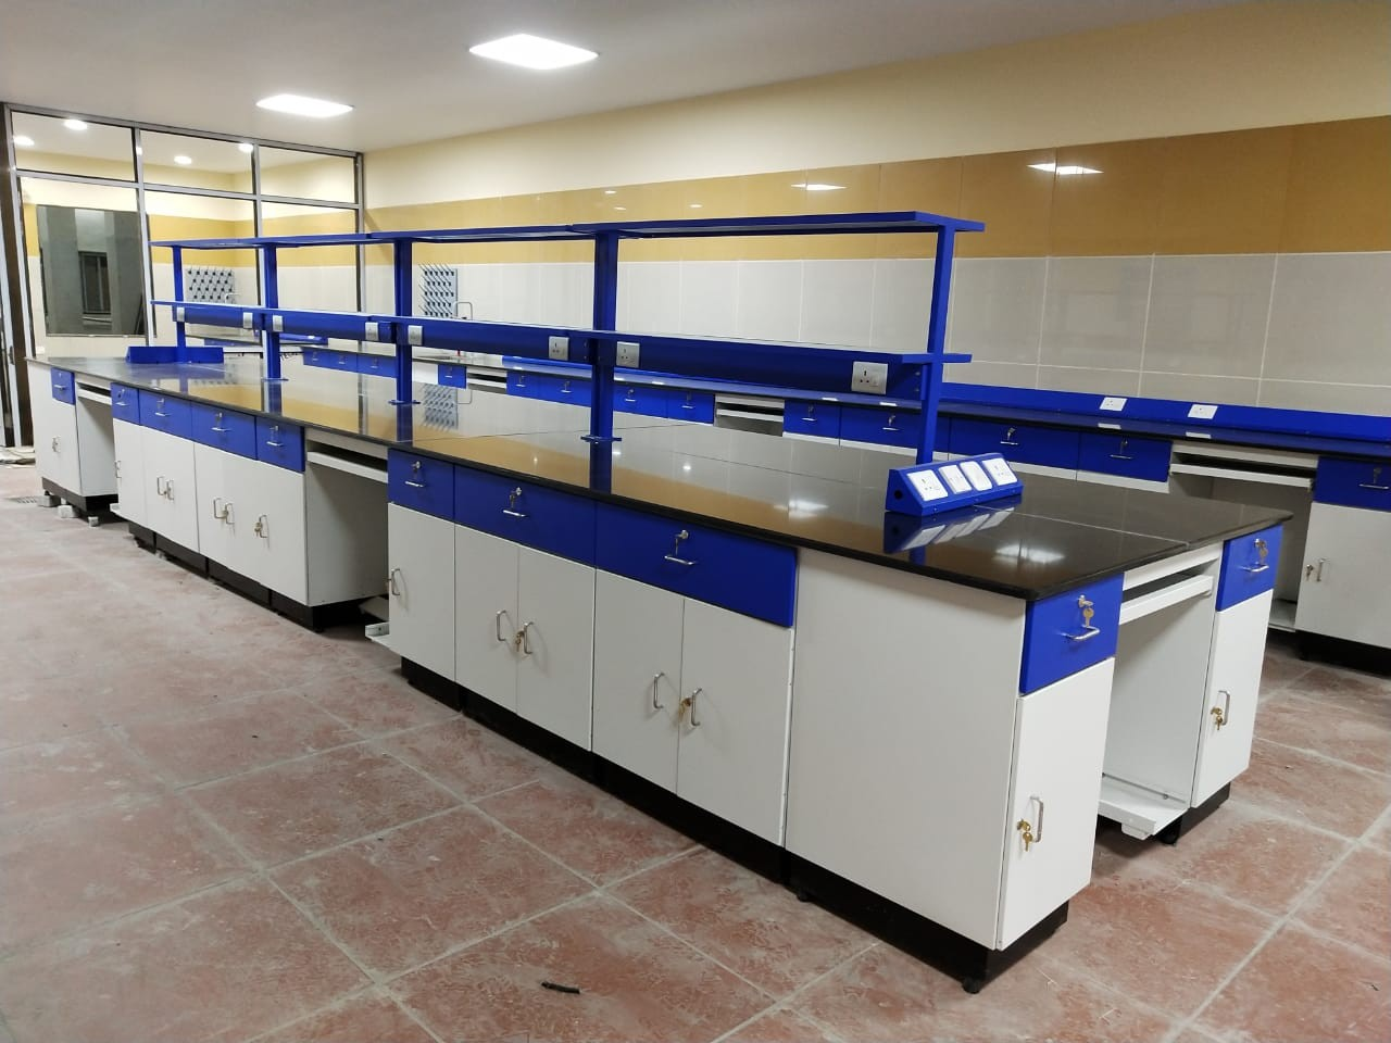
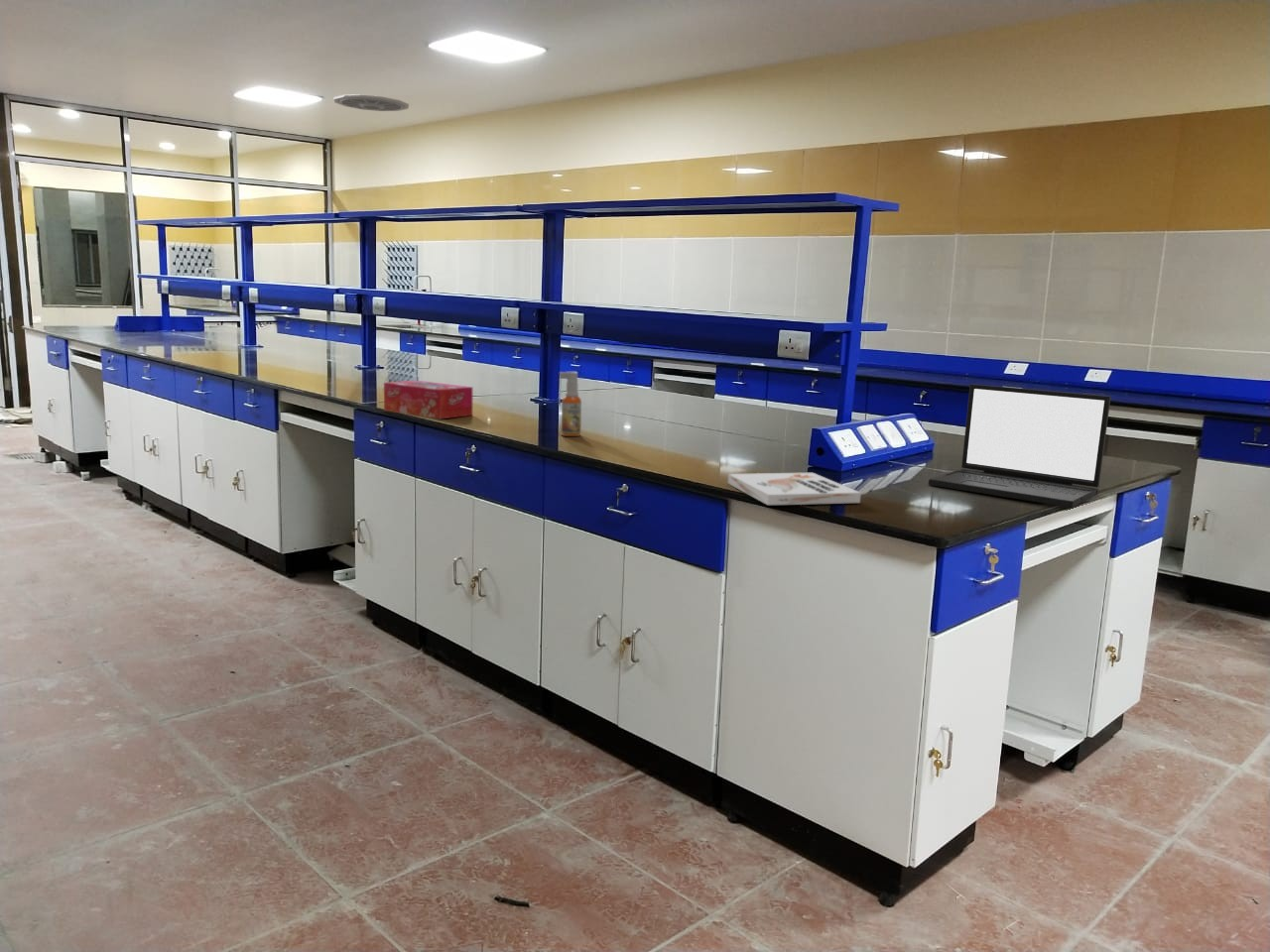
+ spray bottle (570, 404)
+ book (791, 487)
+ tissue box (428, 399)
+ ceiling vent (371, 104)
+ laptop (1018, 440)
